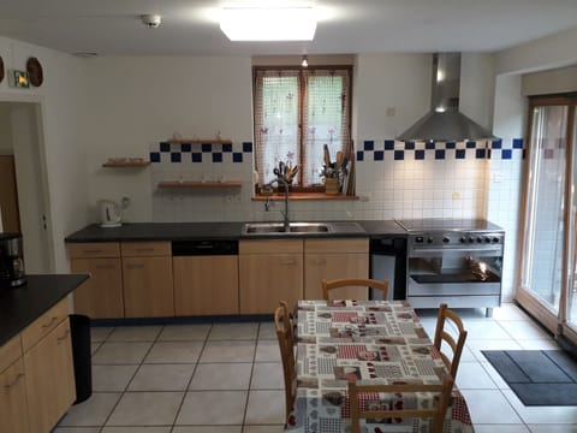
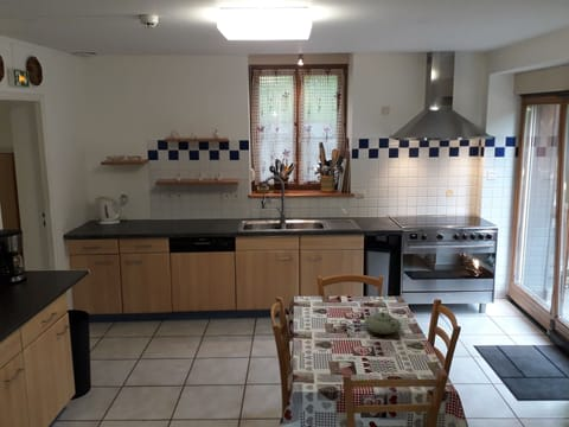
+ teapot (383, 317)
